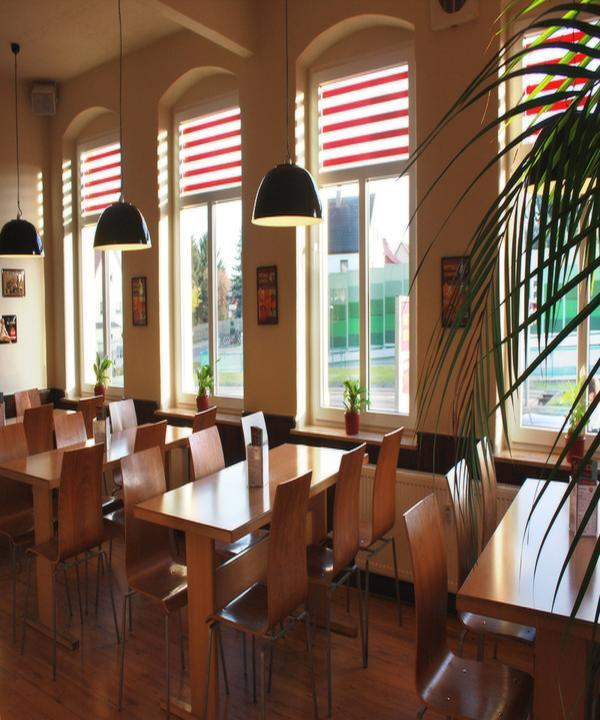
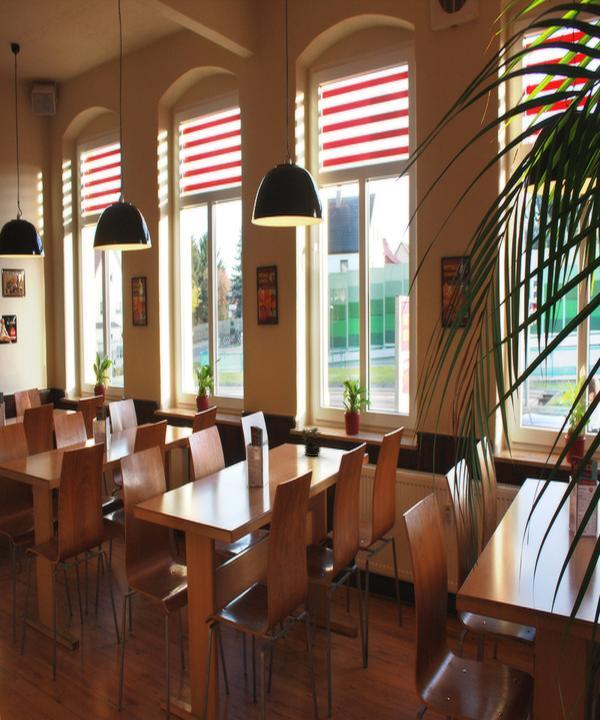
+ succulent plant (311, 440)
